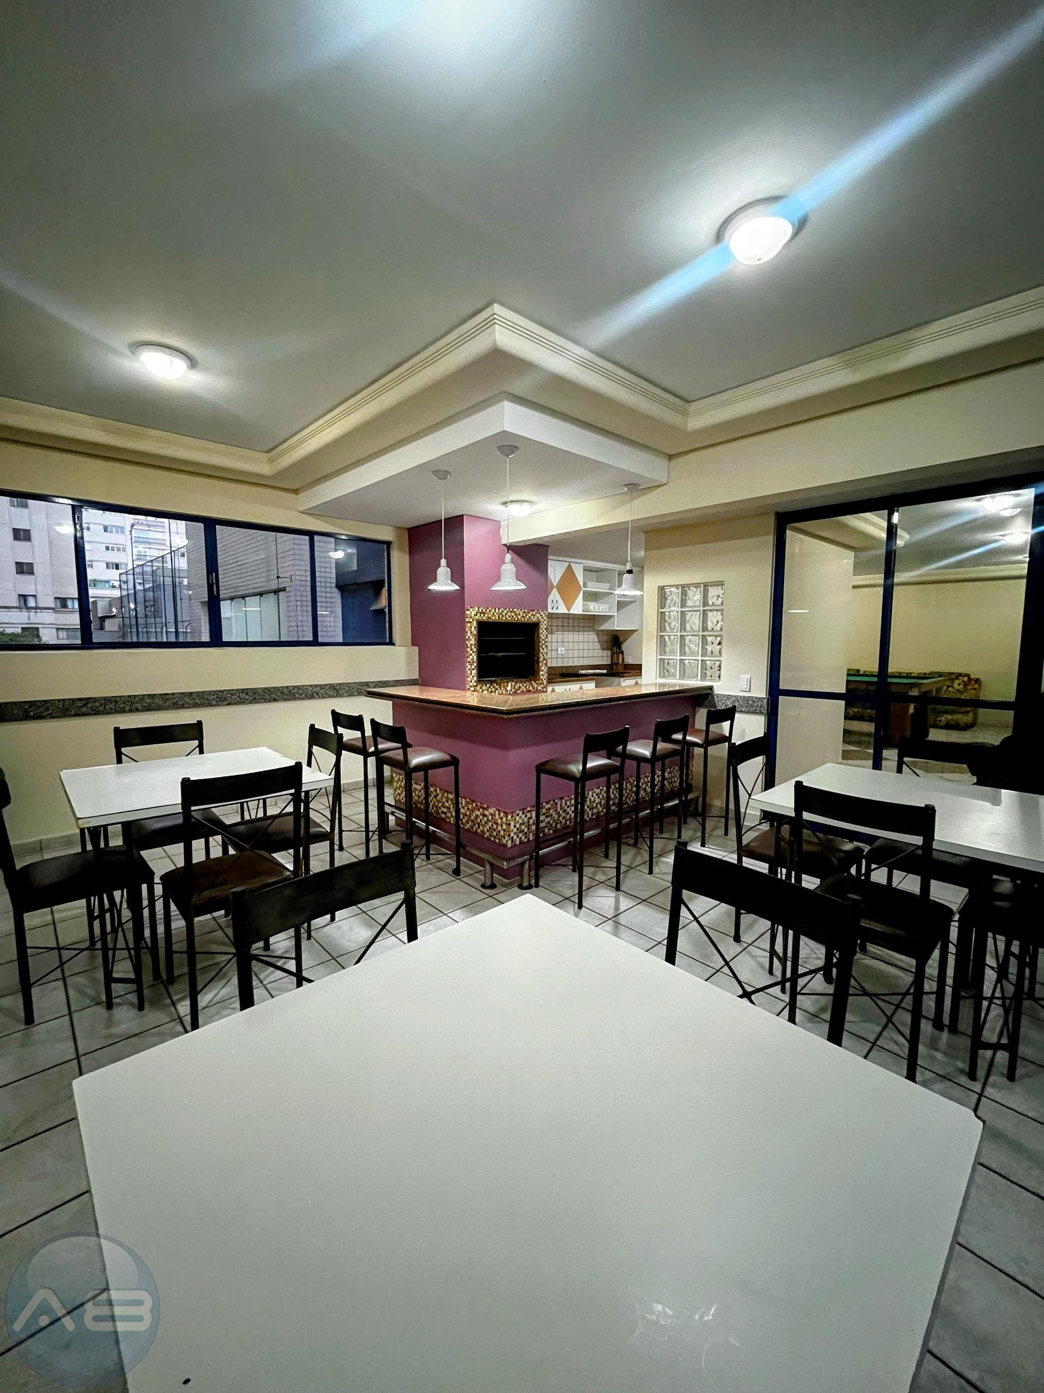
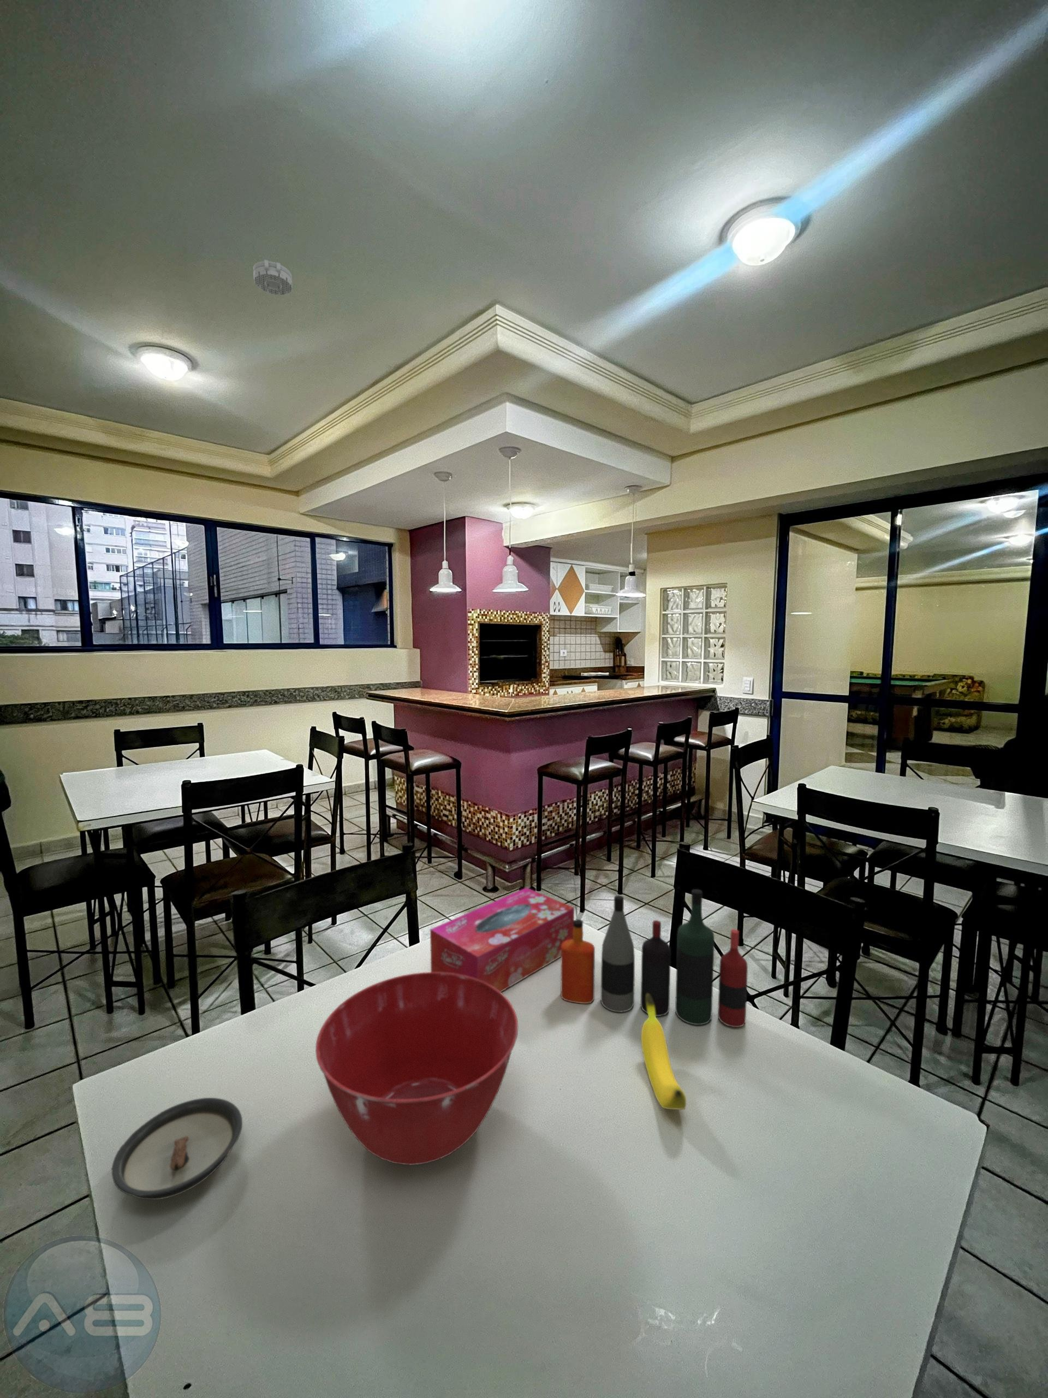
+ mixing bowl (421, 1073)
+ tissue box (505, 939)
+ smoke detector (273, 277)
+ saucer (181, 1154)
+ banana (662, 1056)
+ bottle collection (651, 948)
